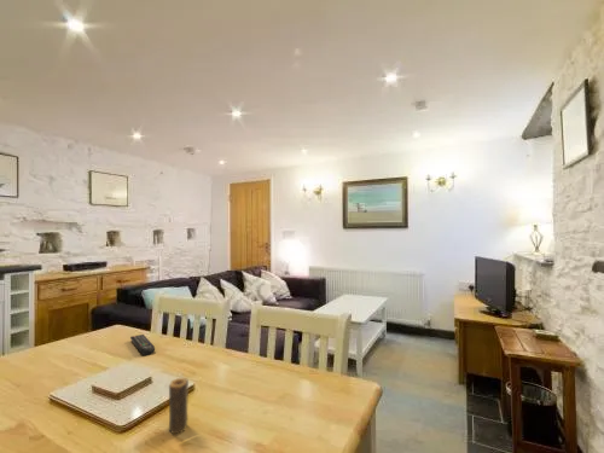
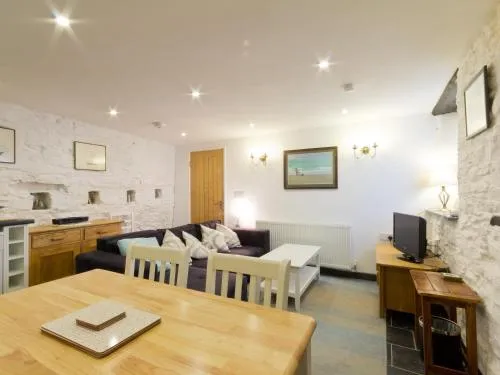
- remote control (141, 343)
- candle (178, 405)
